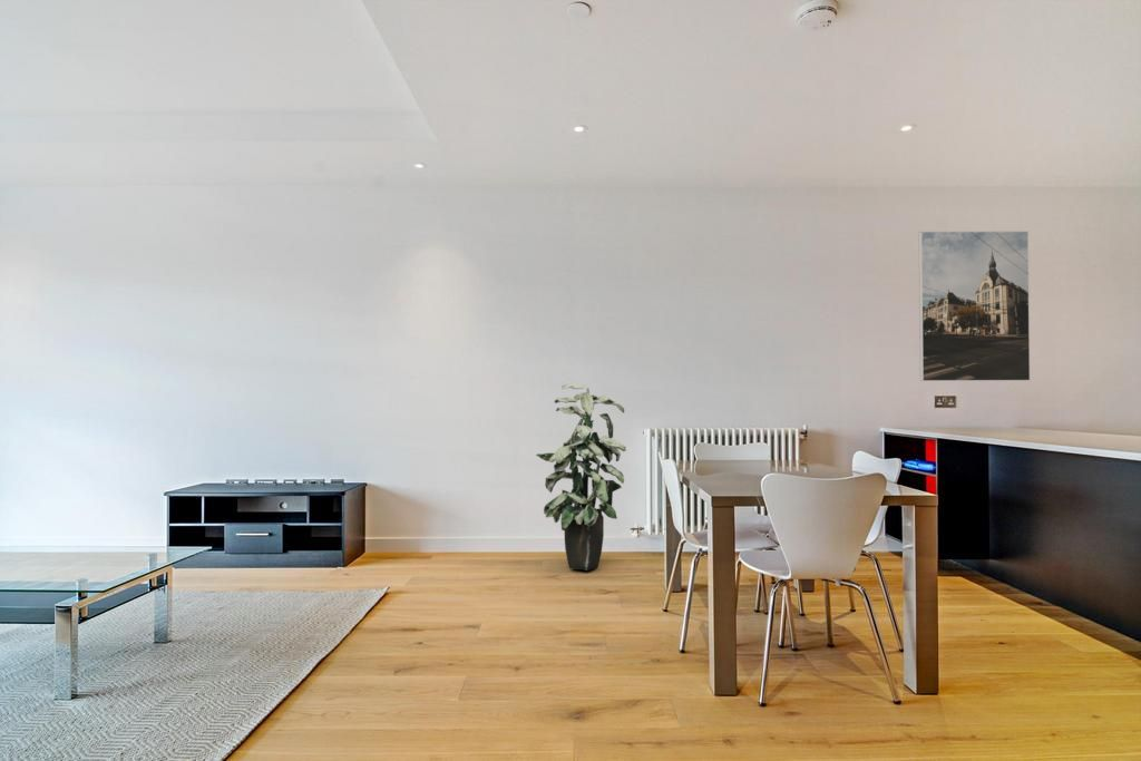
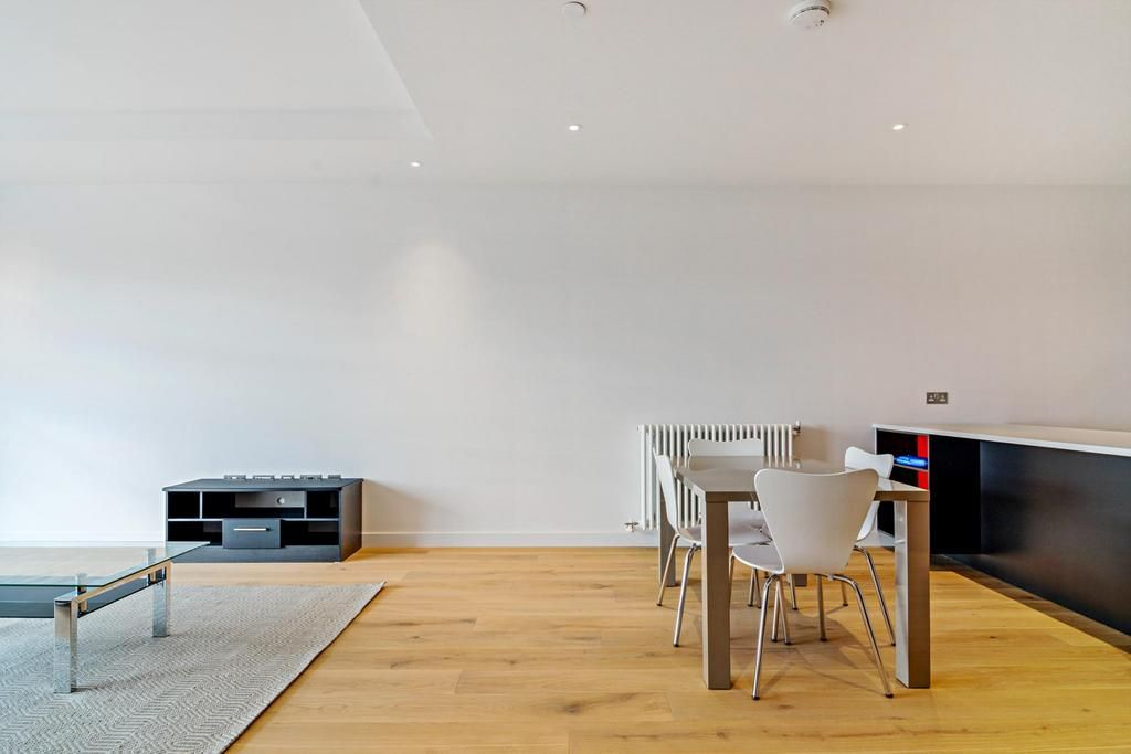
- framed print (974, 305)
- indoor plant (581, 475)
